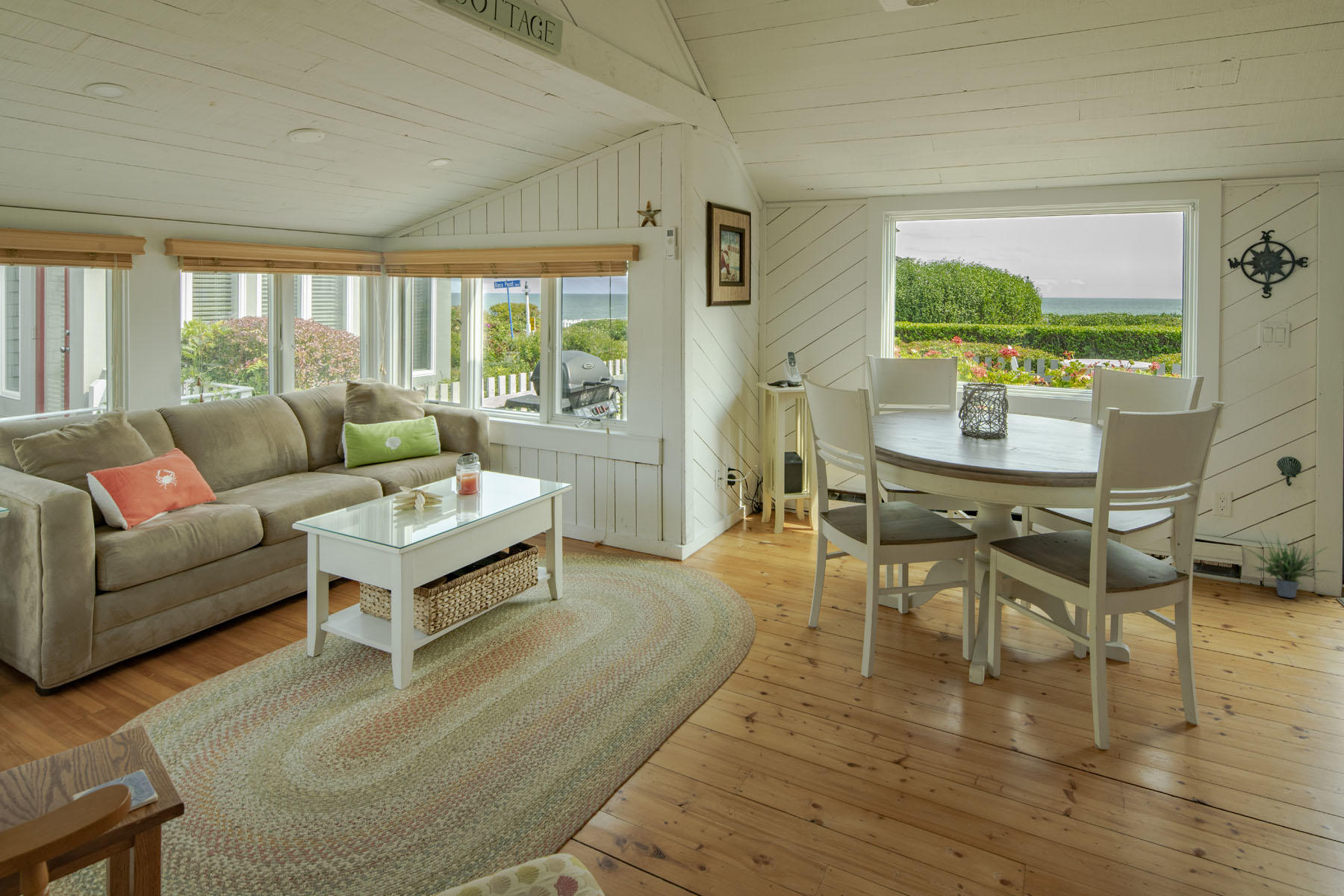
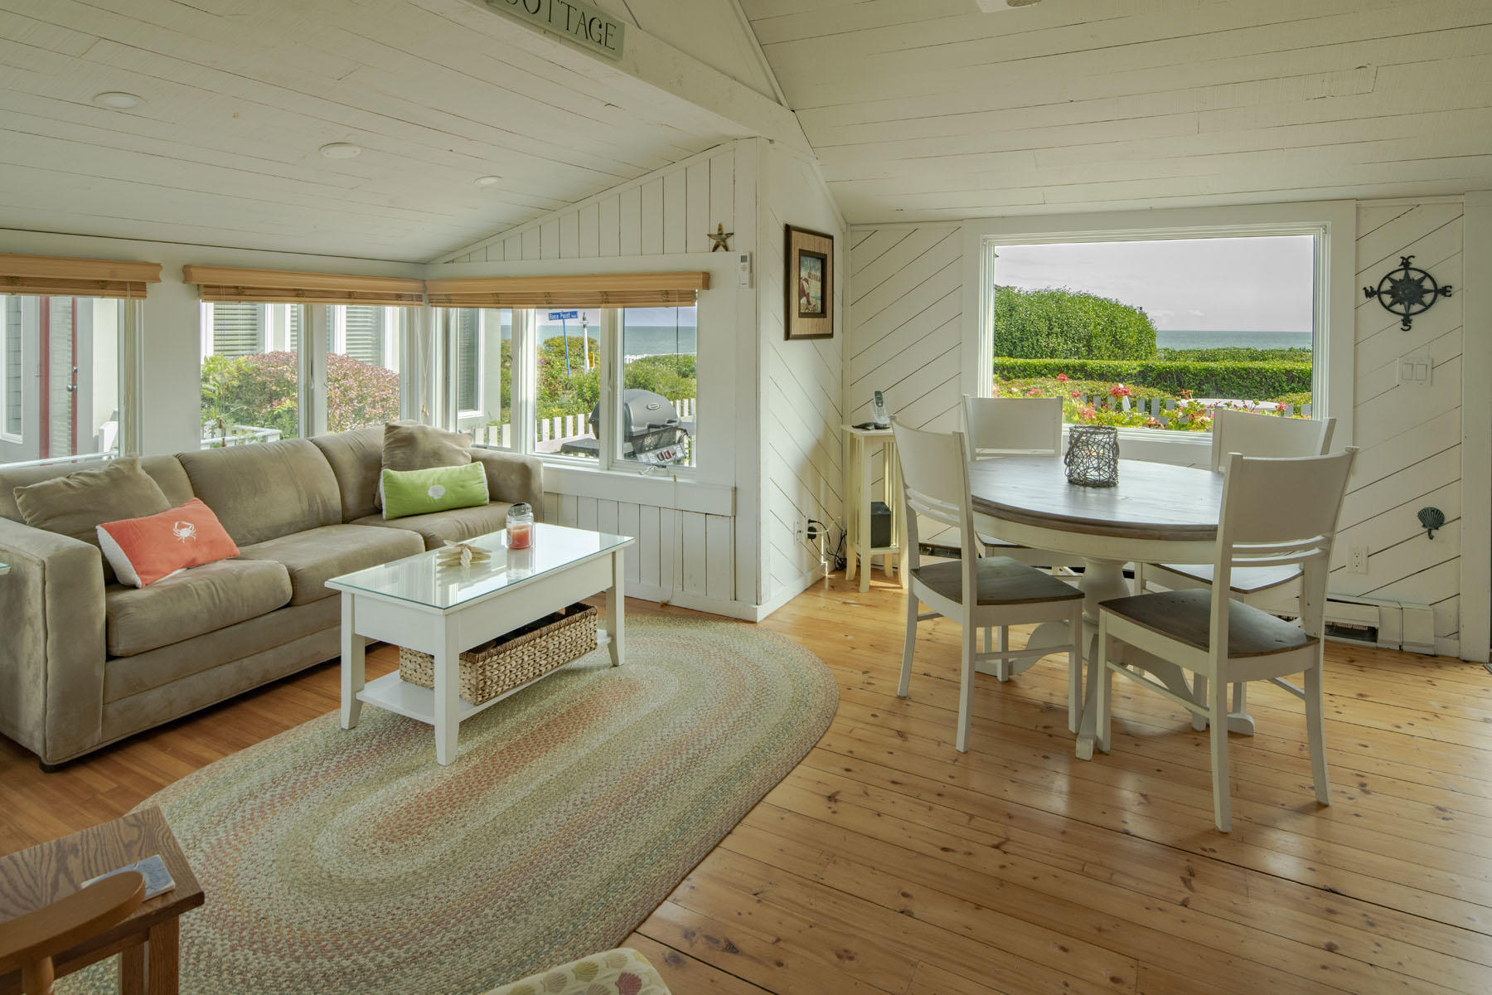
- potted plant (1287, 561)
